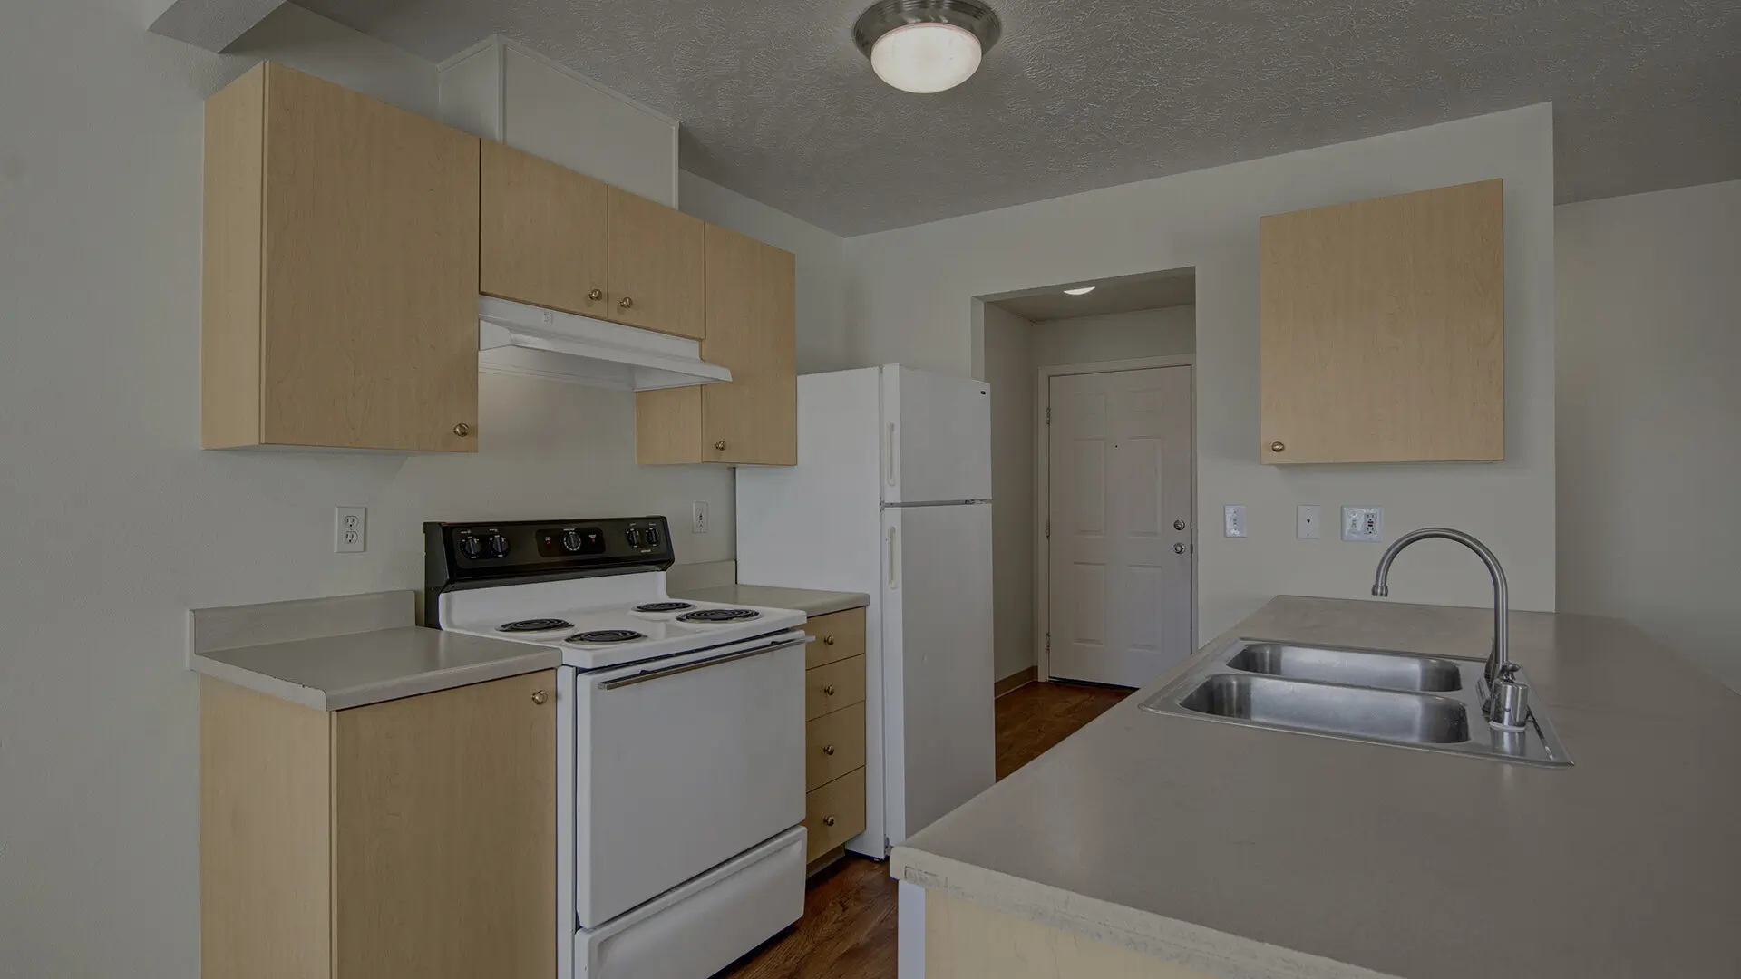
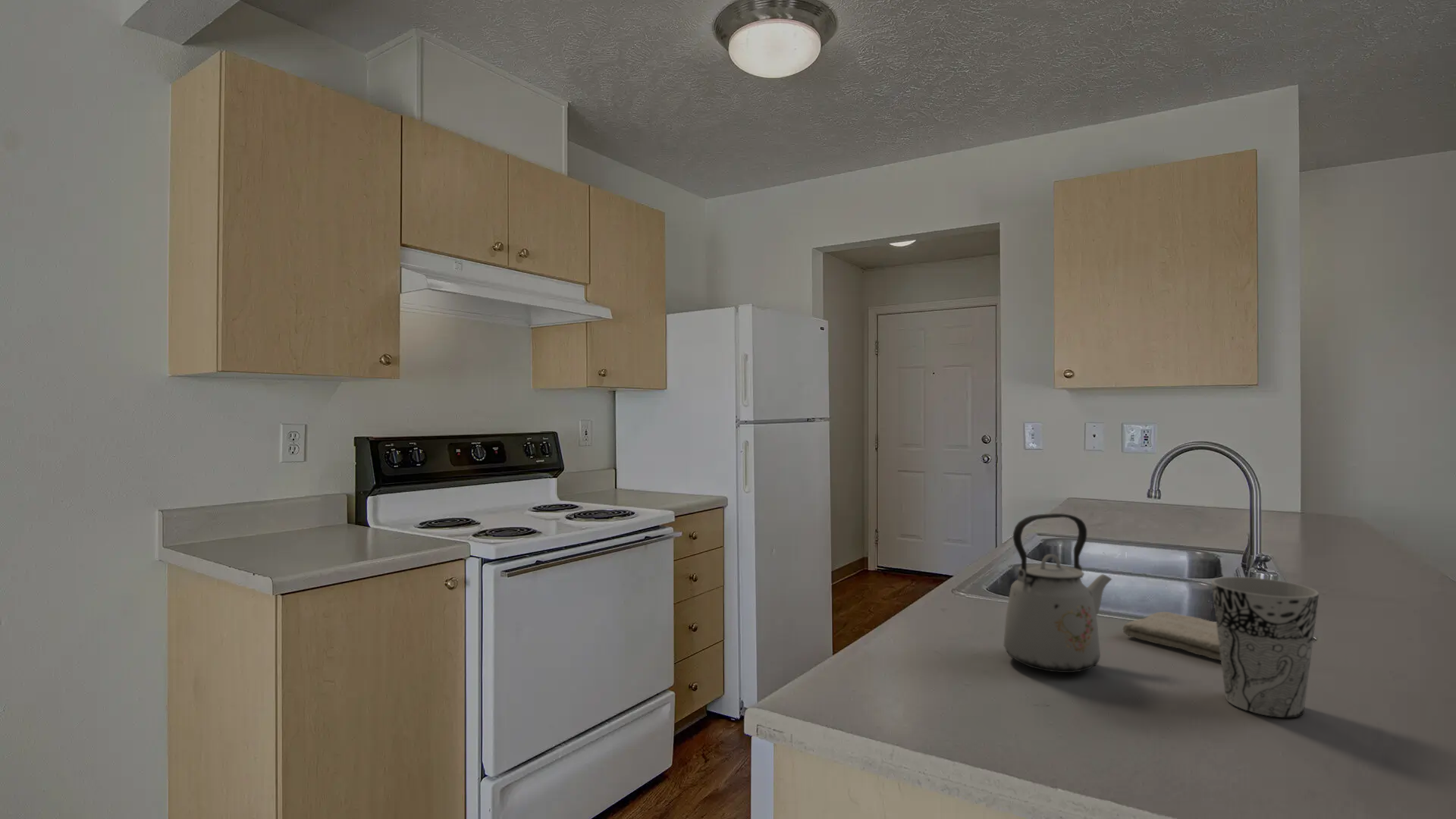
+ cup (1263, 645)
+ washcloth (1195, 635)
+ kettle (1064, 587)
